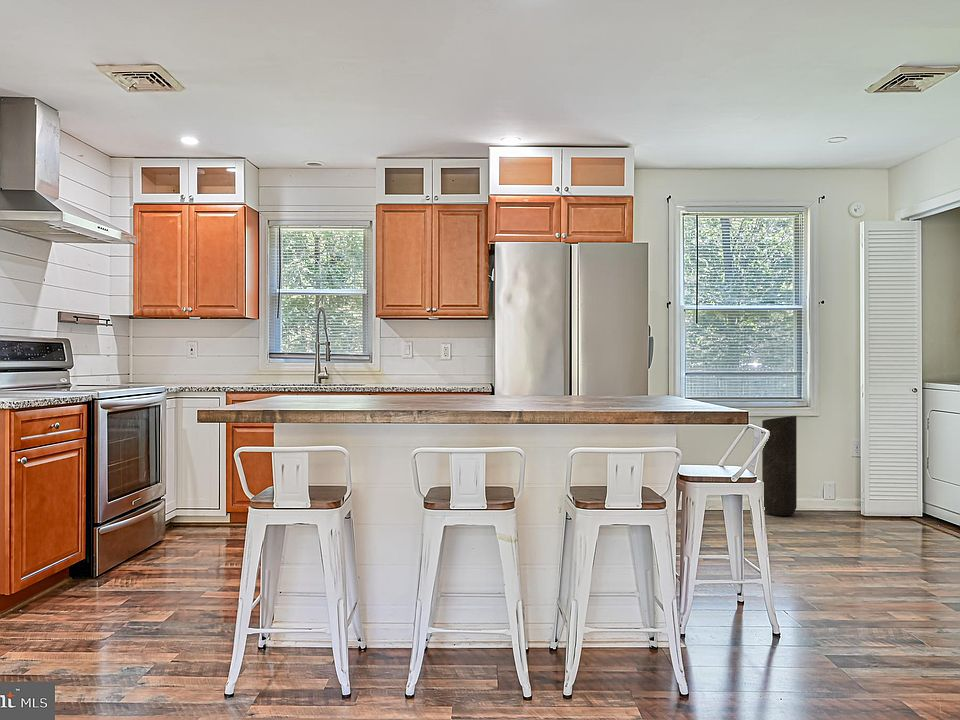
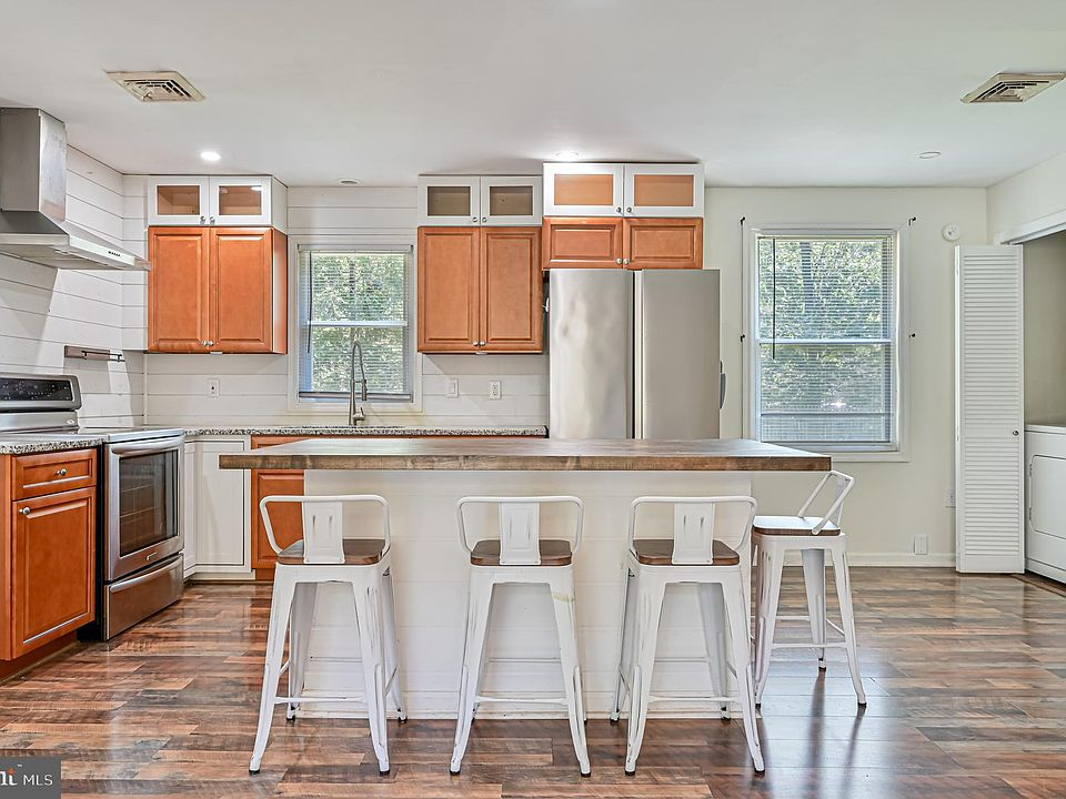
- trash can (779, 464)
